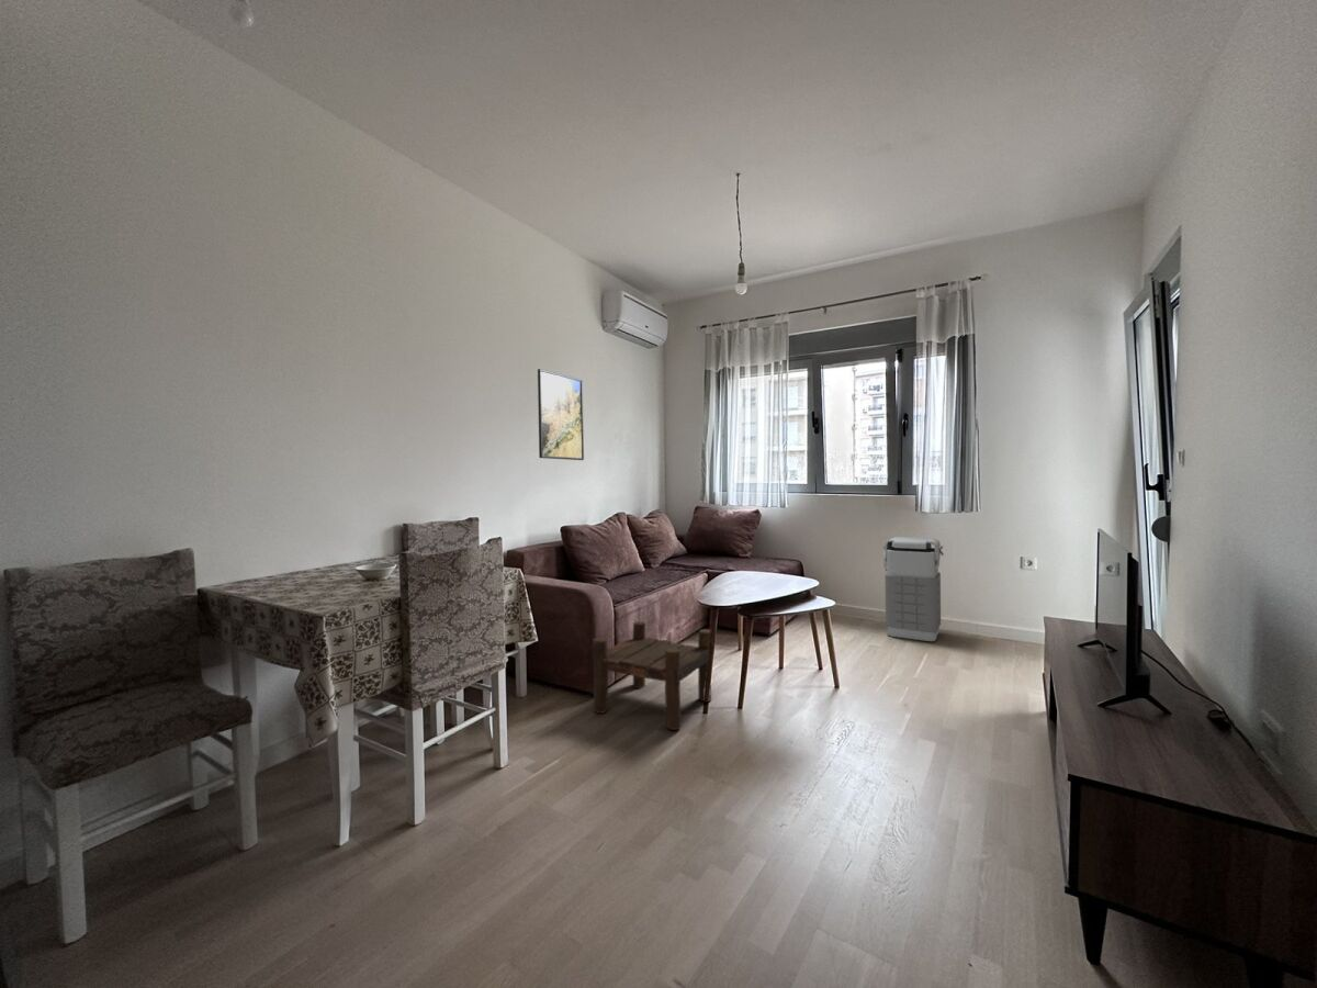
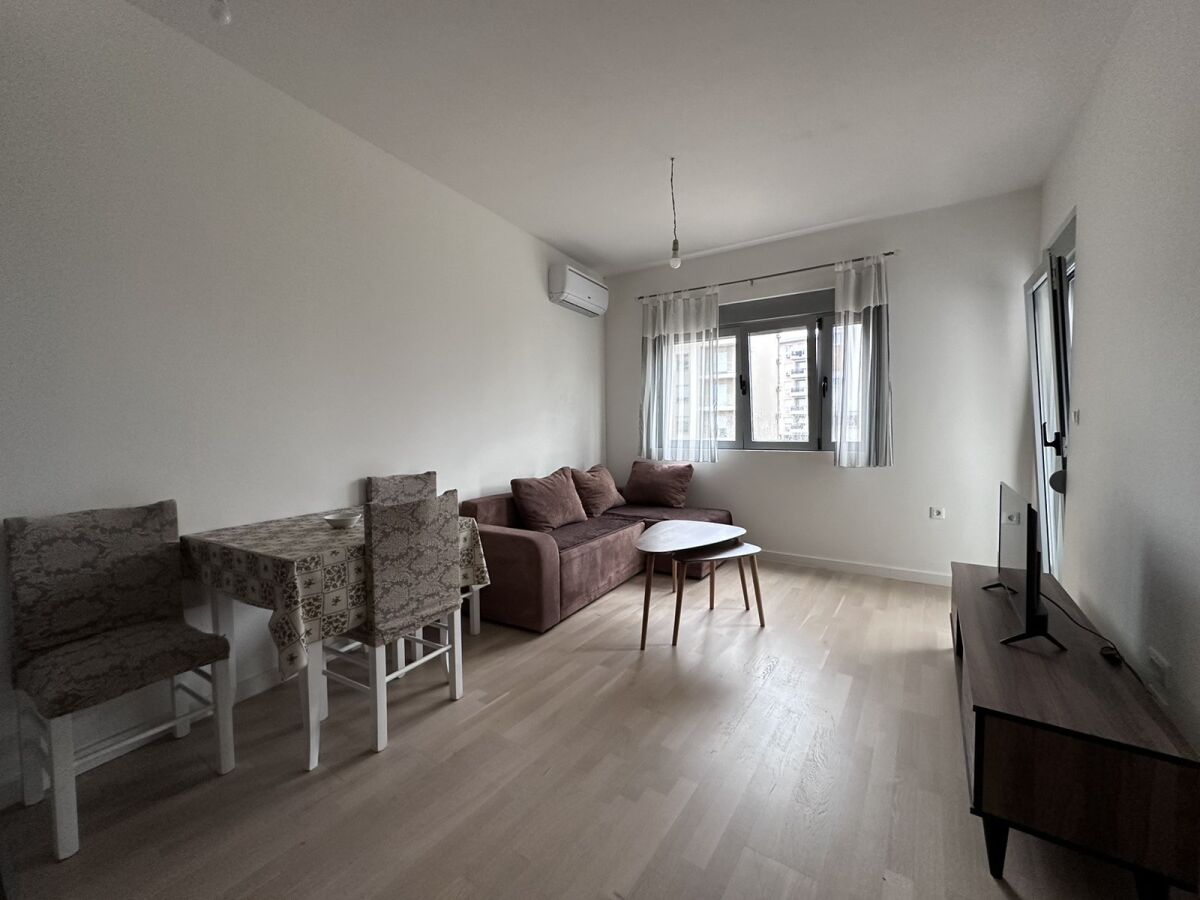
- grenade (912, 586)
- stool (653, 670)
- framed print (562, 416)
